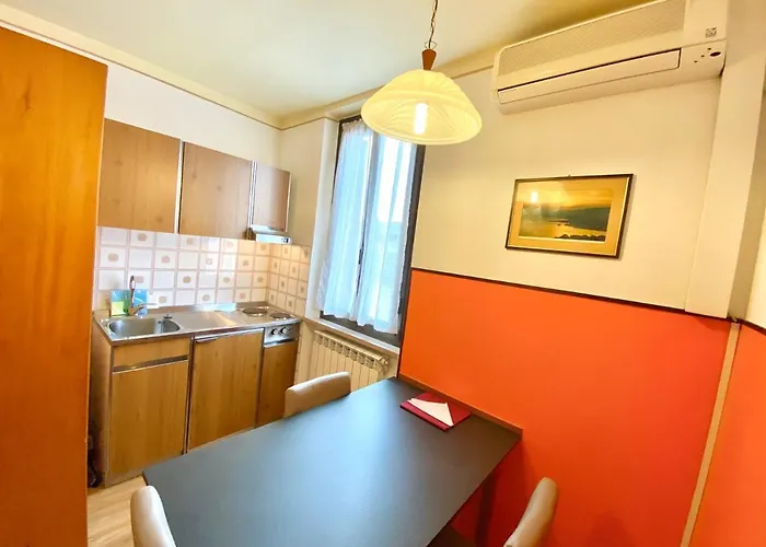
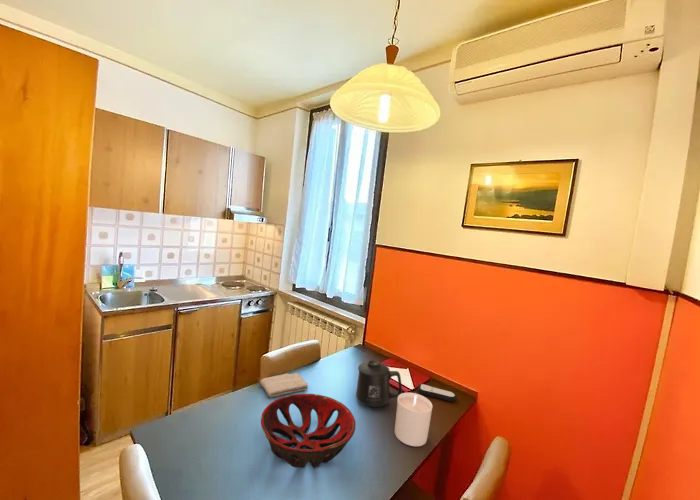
+ remote control (436, 392)
+ candle (413, 415)
+ decorative bowl (307, 430)
+ mug (377, 381)
+ washcloth (284, 384)
